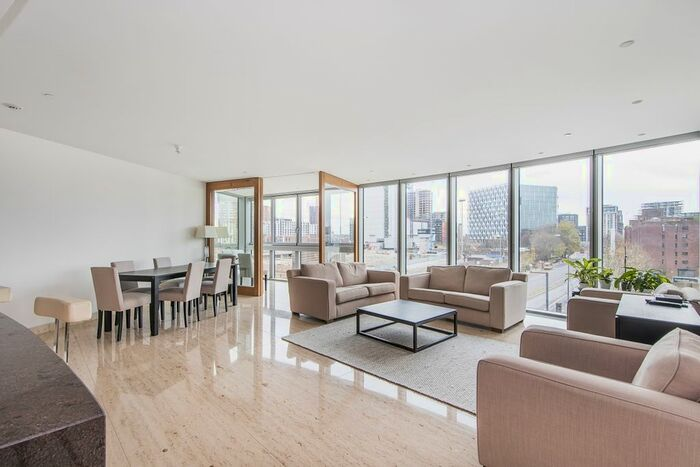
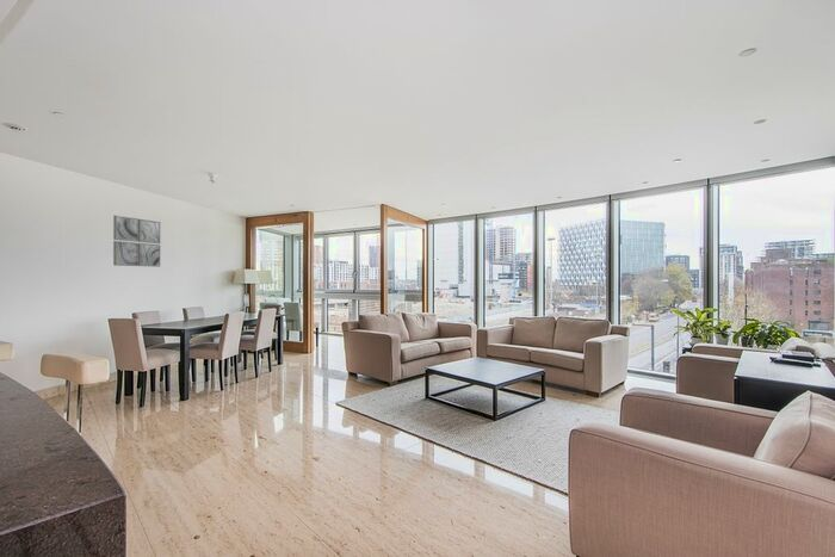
+ wall art (137, 241)
